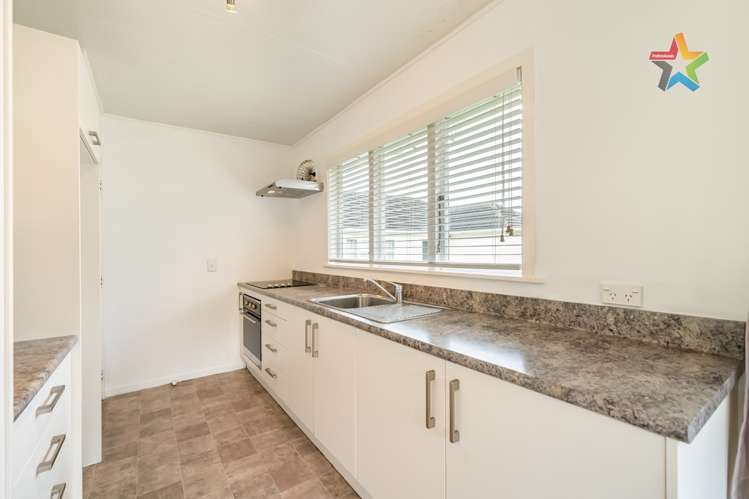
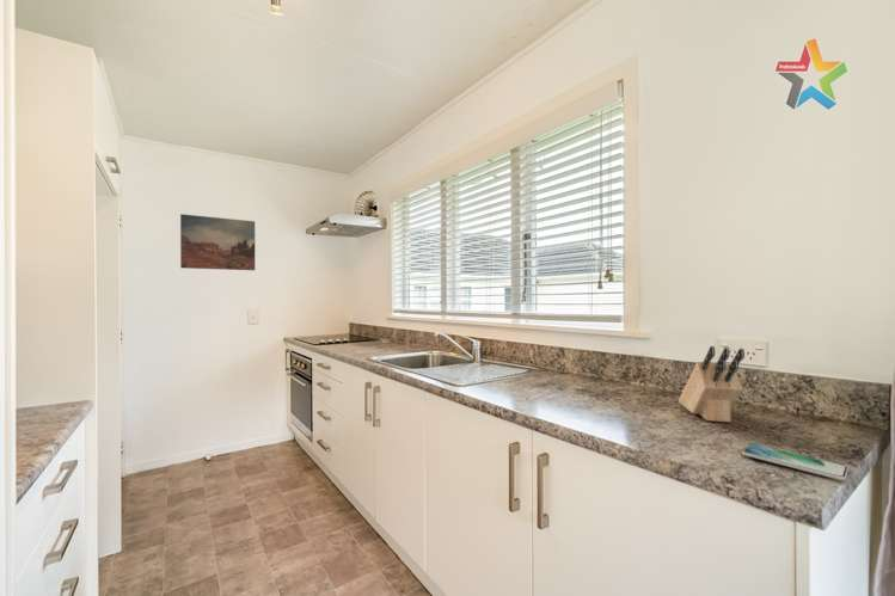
+ smartphone (792, 460)
+ knife block (710, 379)
+ wall art (219, 242)
